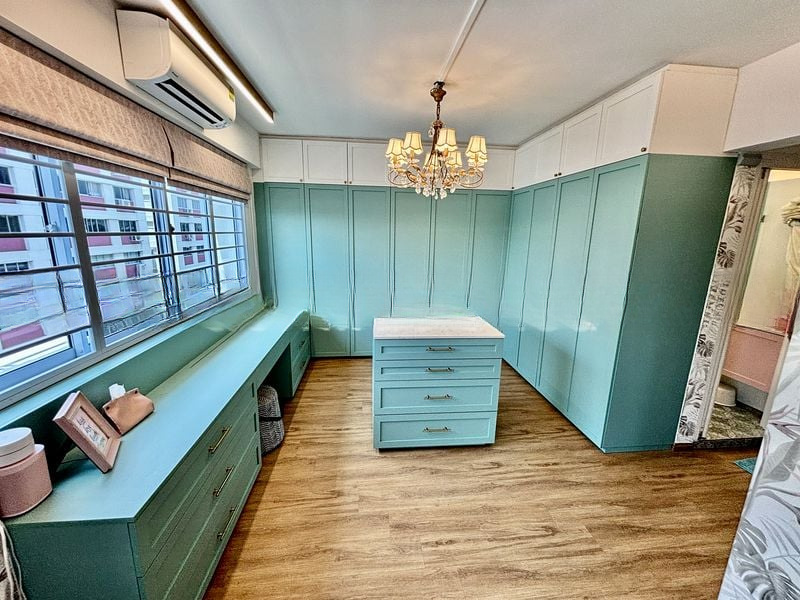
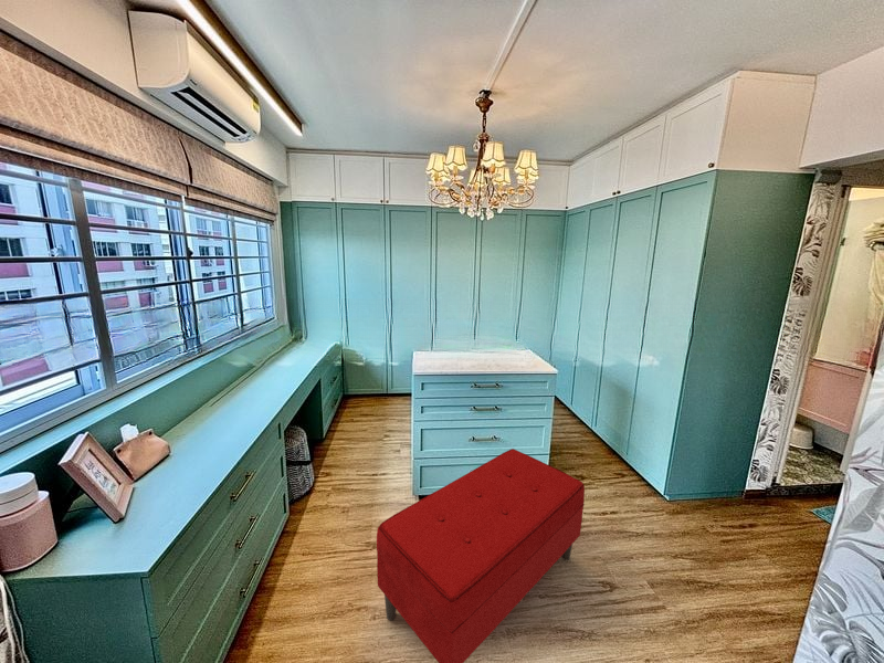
+ bench (488, 543)
